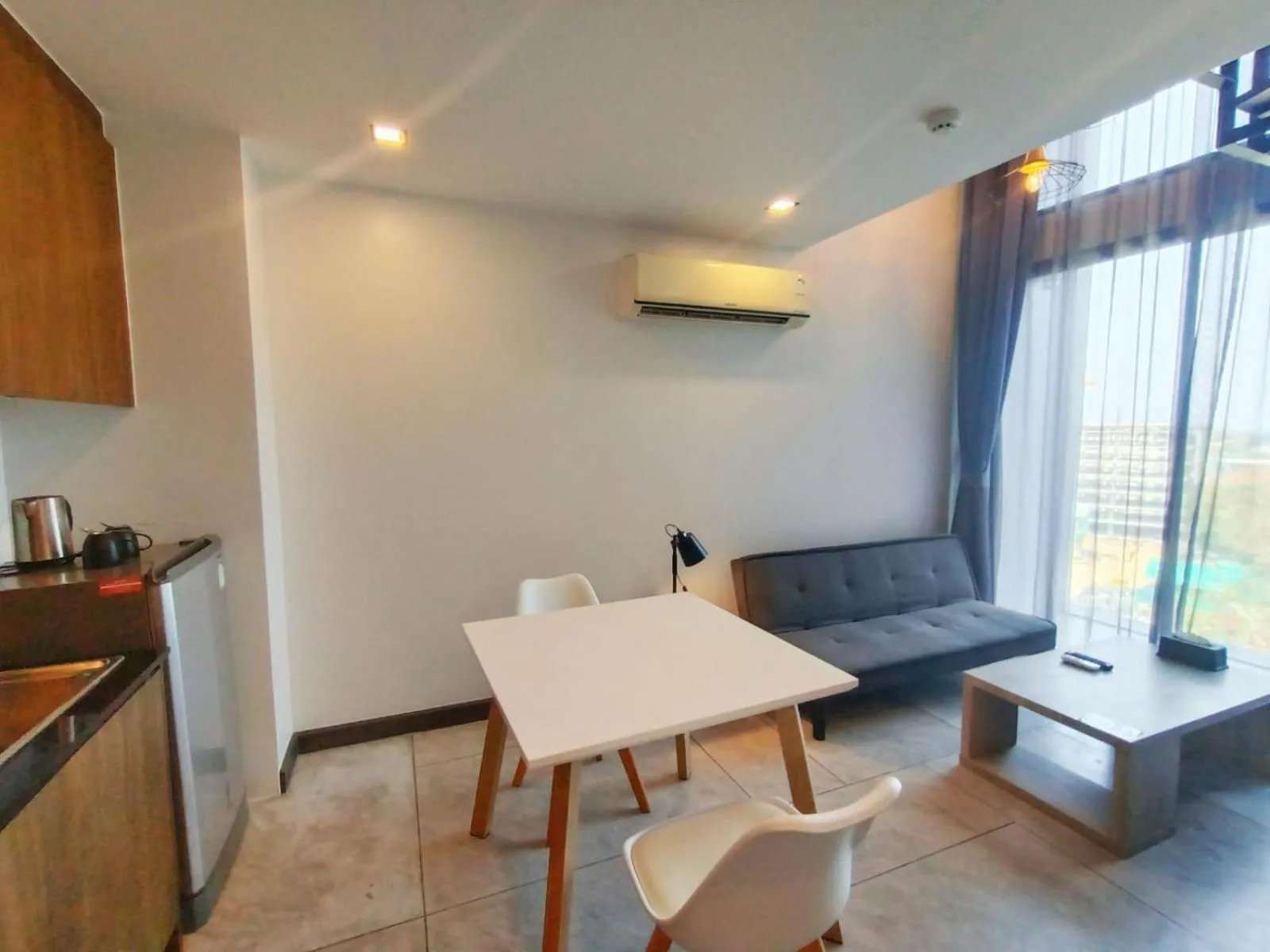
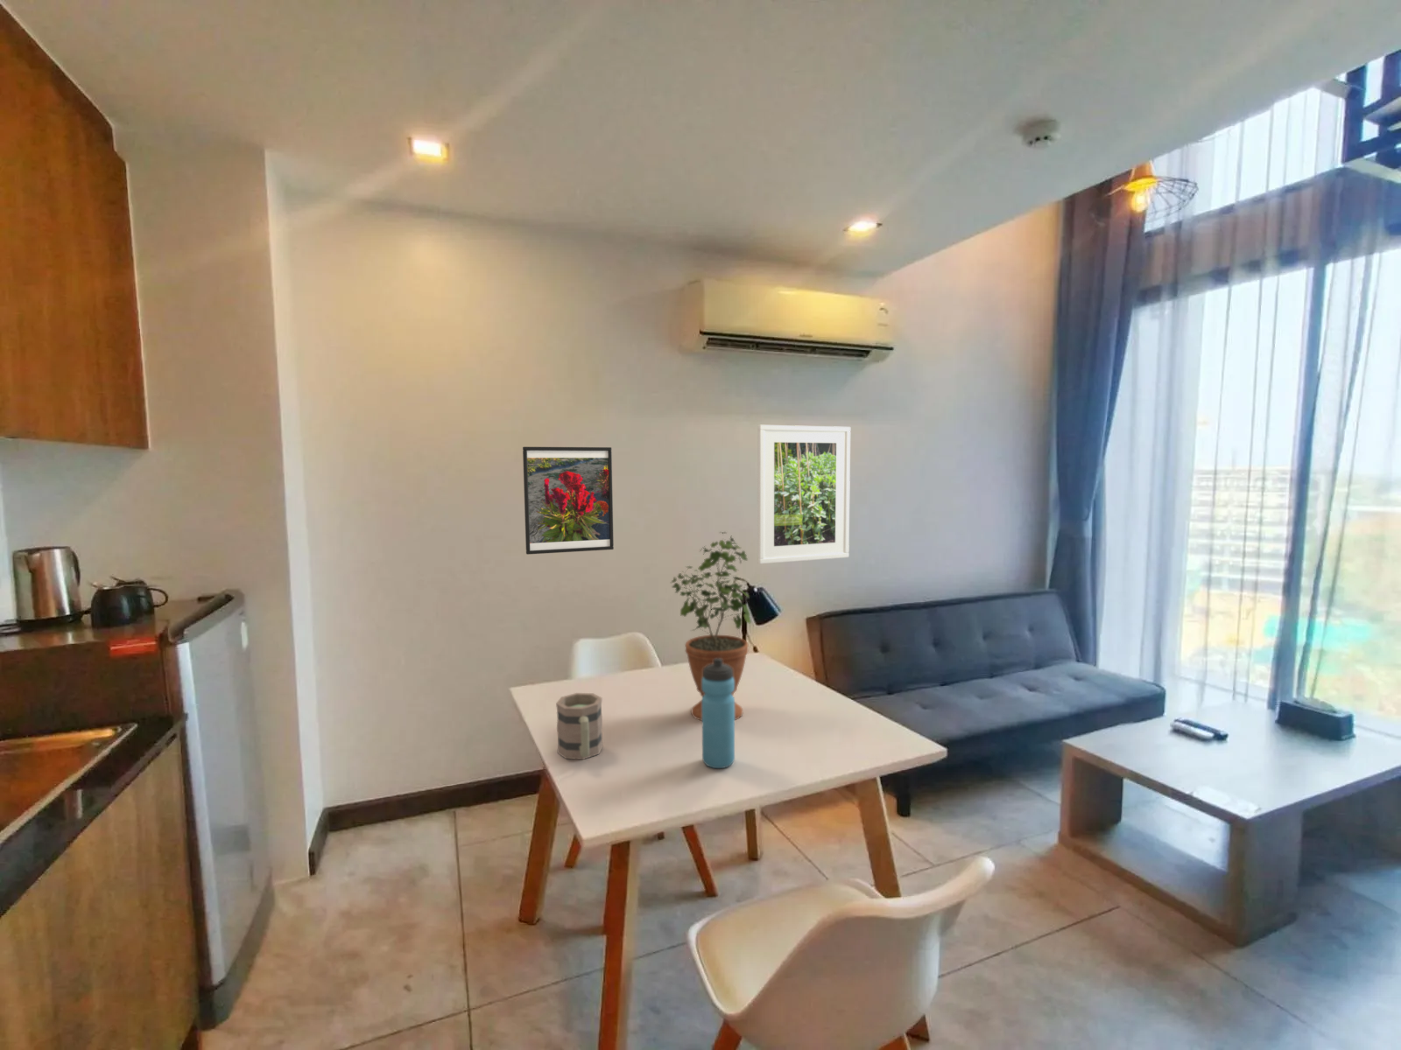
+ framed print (804, 493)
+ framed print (569, 500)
+ potted plant (709, 624)
+ water bottle (718, 710)
+ mug (580, 729)
